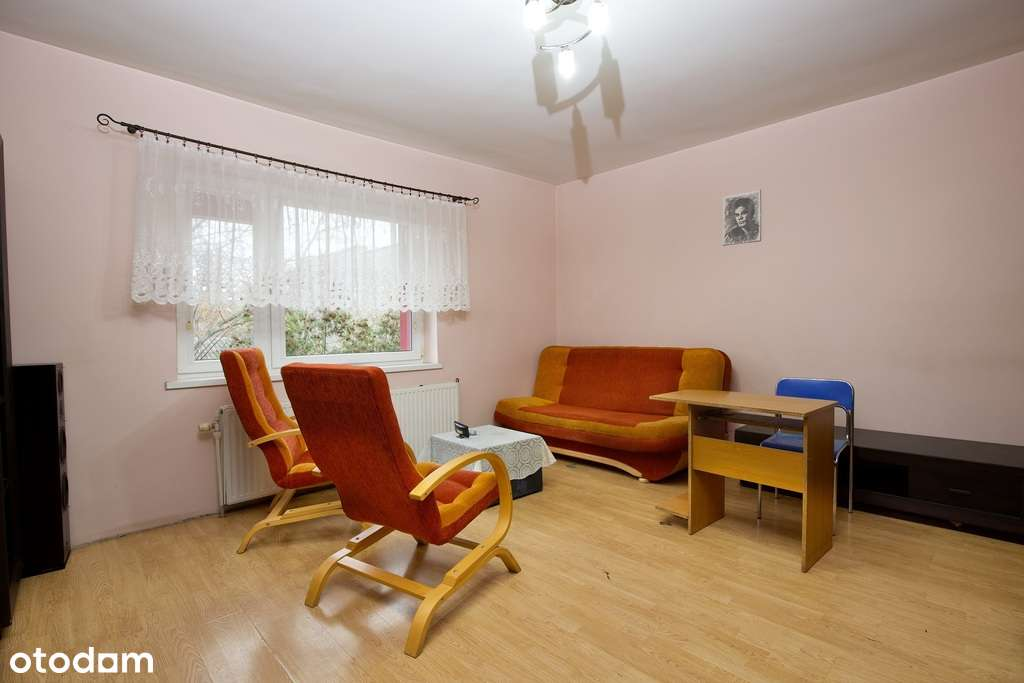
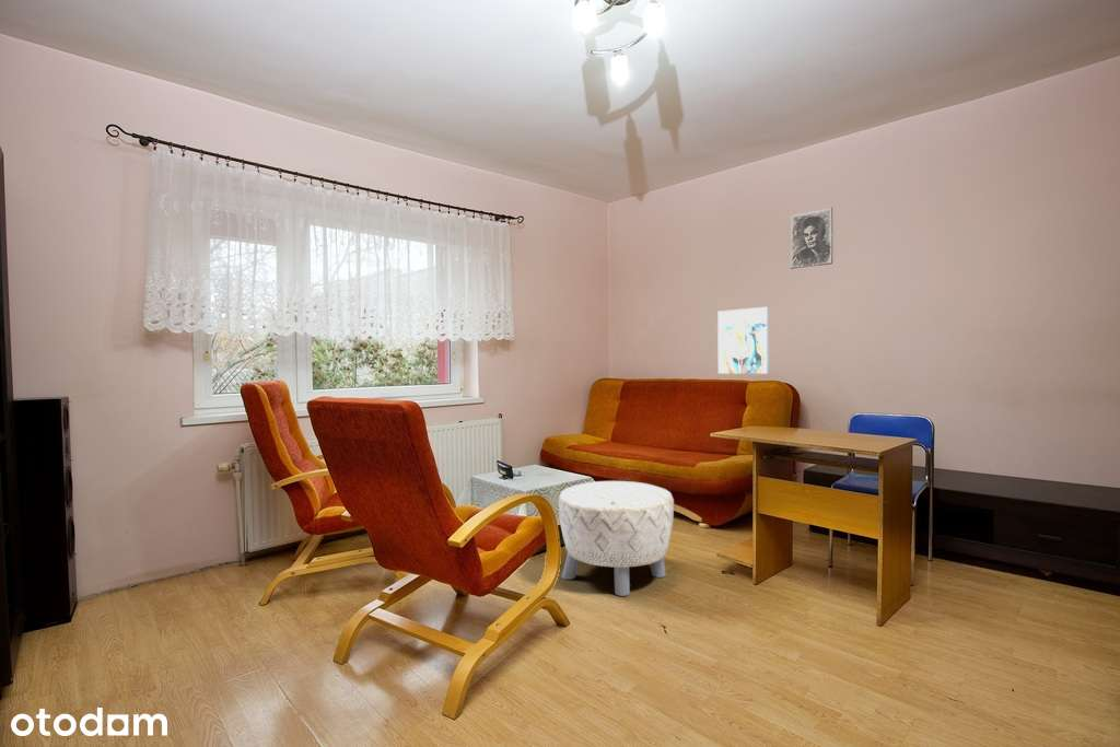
+ wall art (742, 341)
+ ottoman (616, 532)
